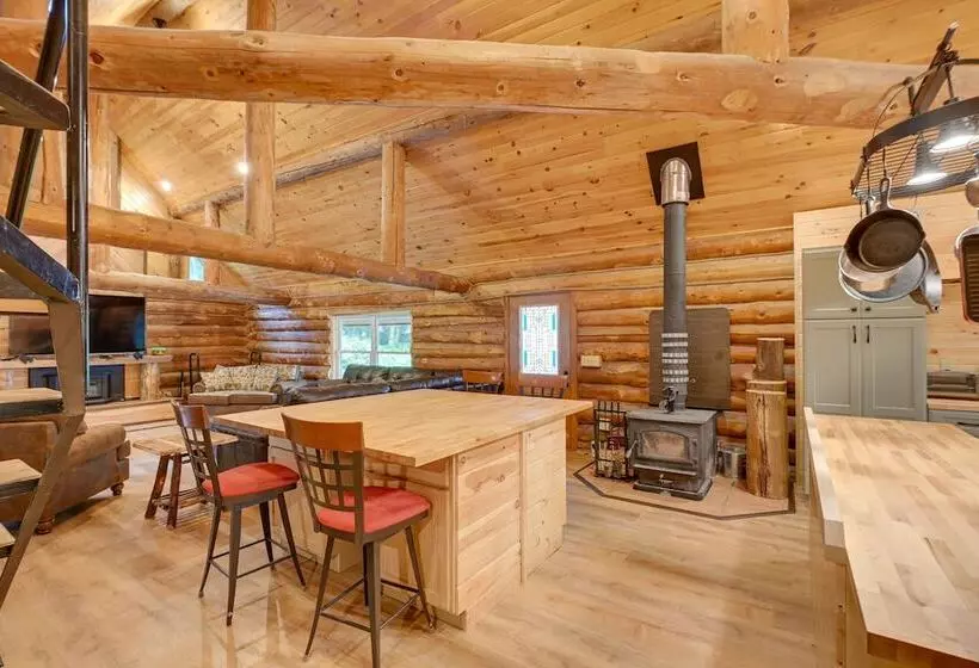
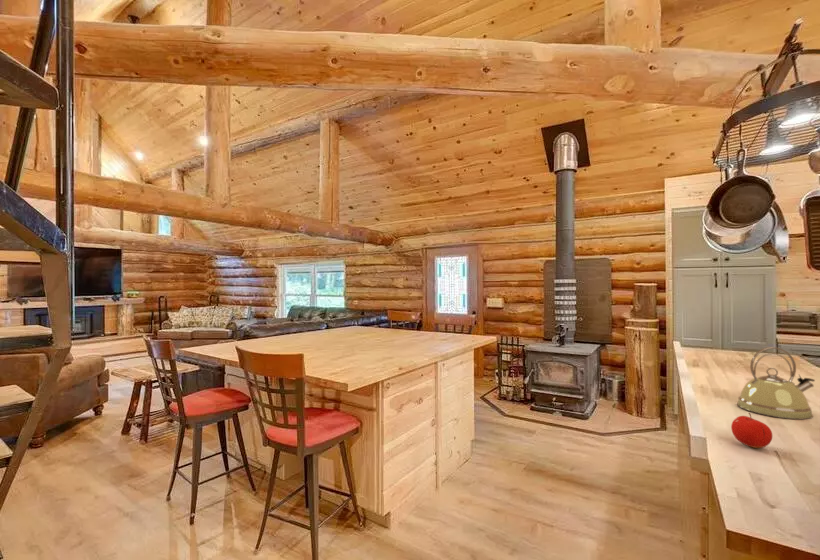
+ fruit (751, 429)
+ kettle (777, 378)
